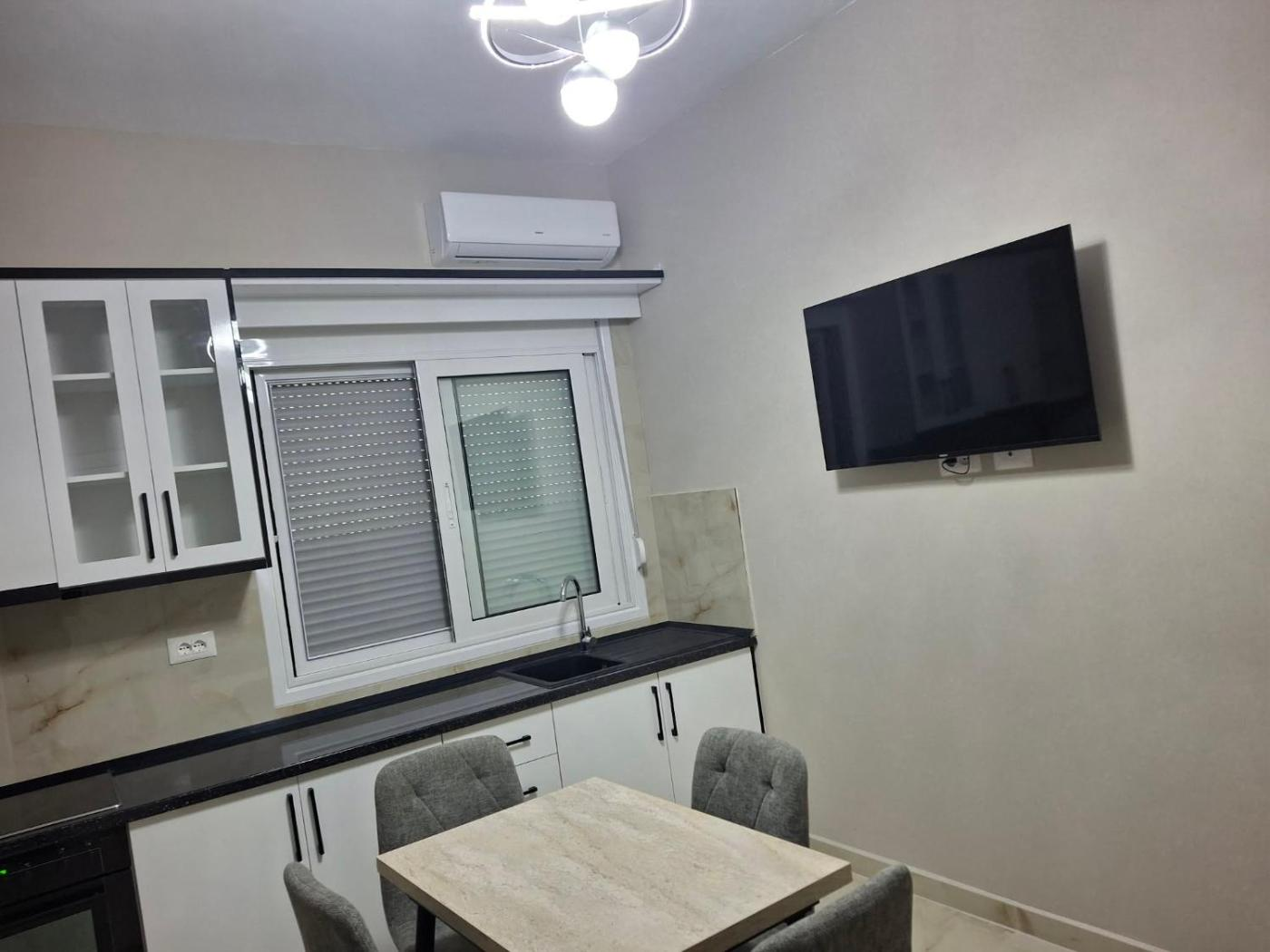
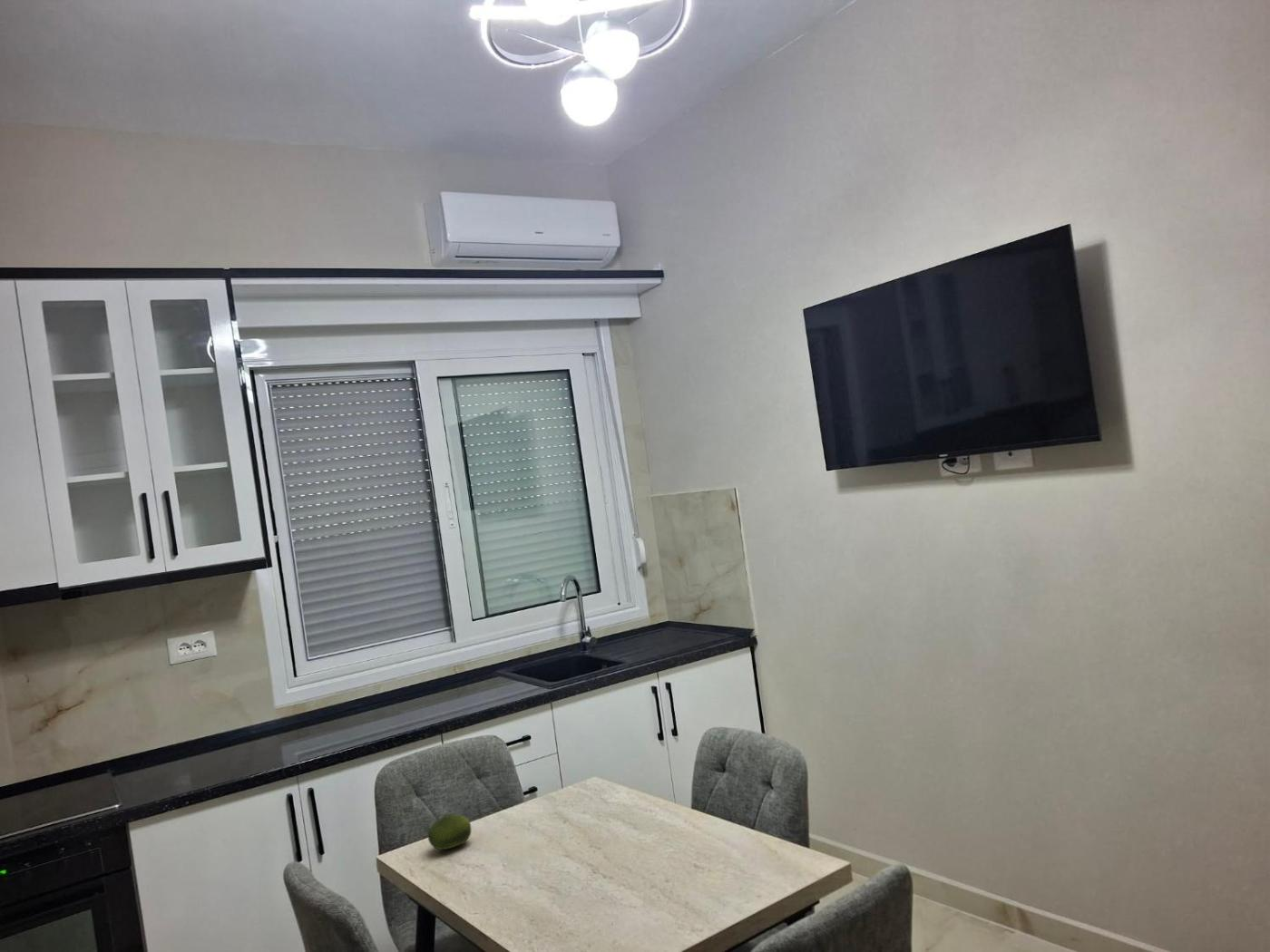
+ fruit (449, 831)
